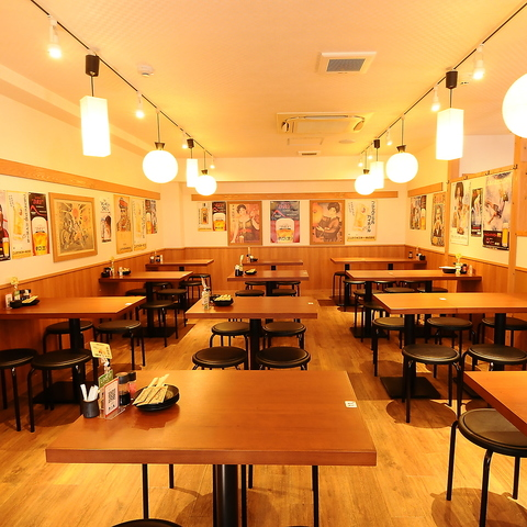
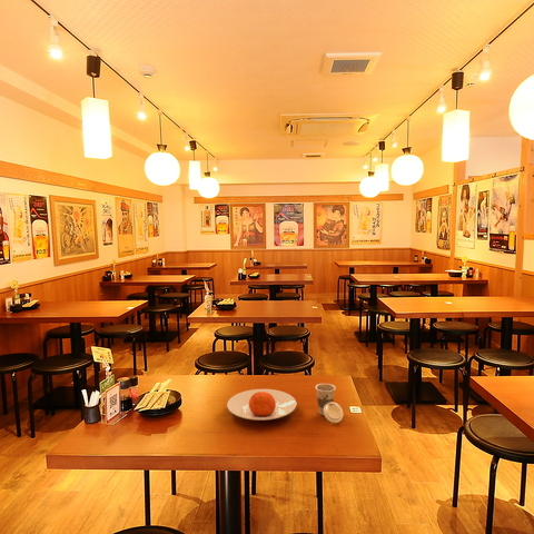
+ cup (328, 403)
+ plate (261, 400)
